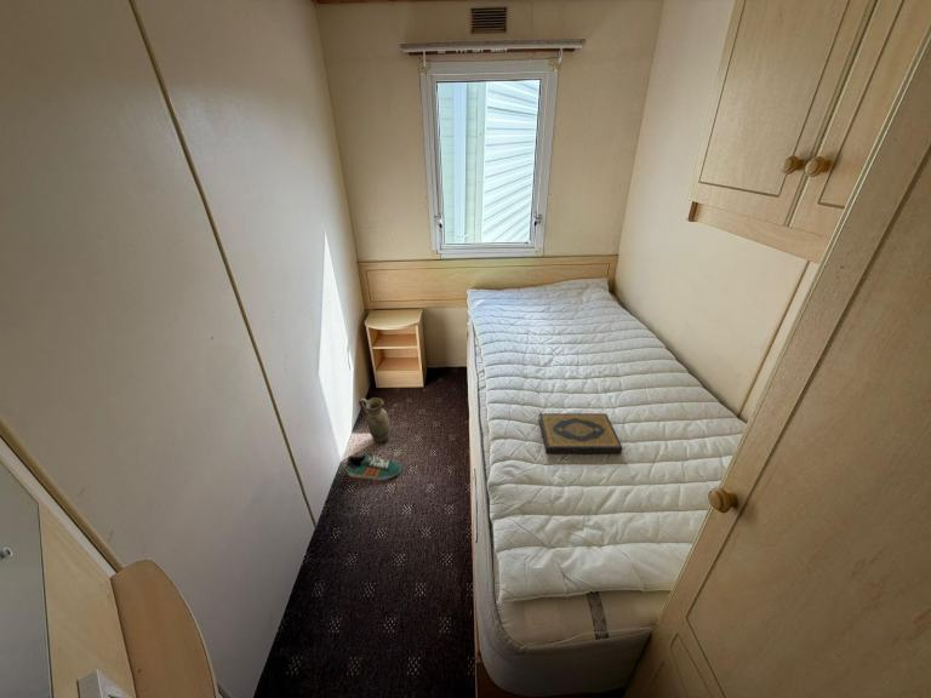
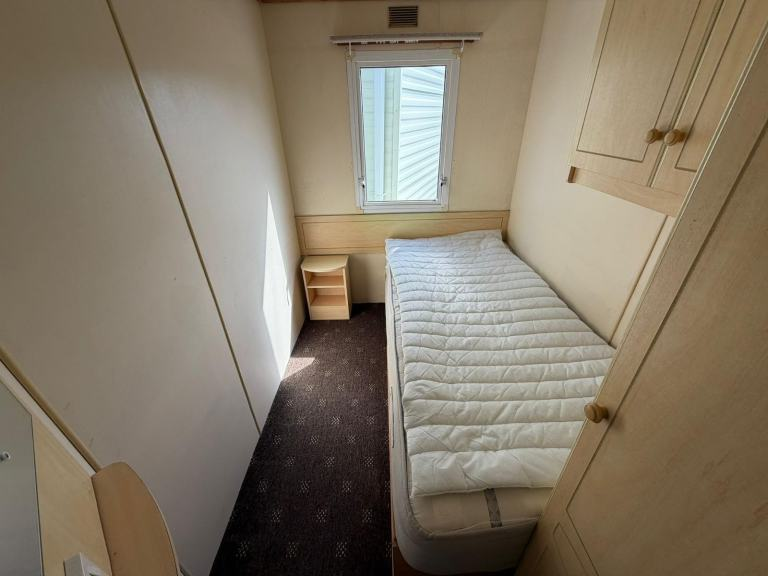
- hardback book (577, 433)
- sneaker (372, 465)
- ceramic jug (375, 419)
